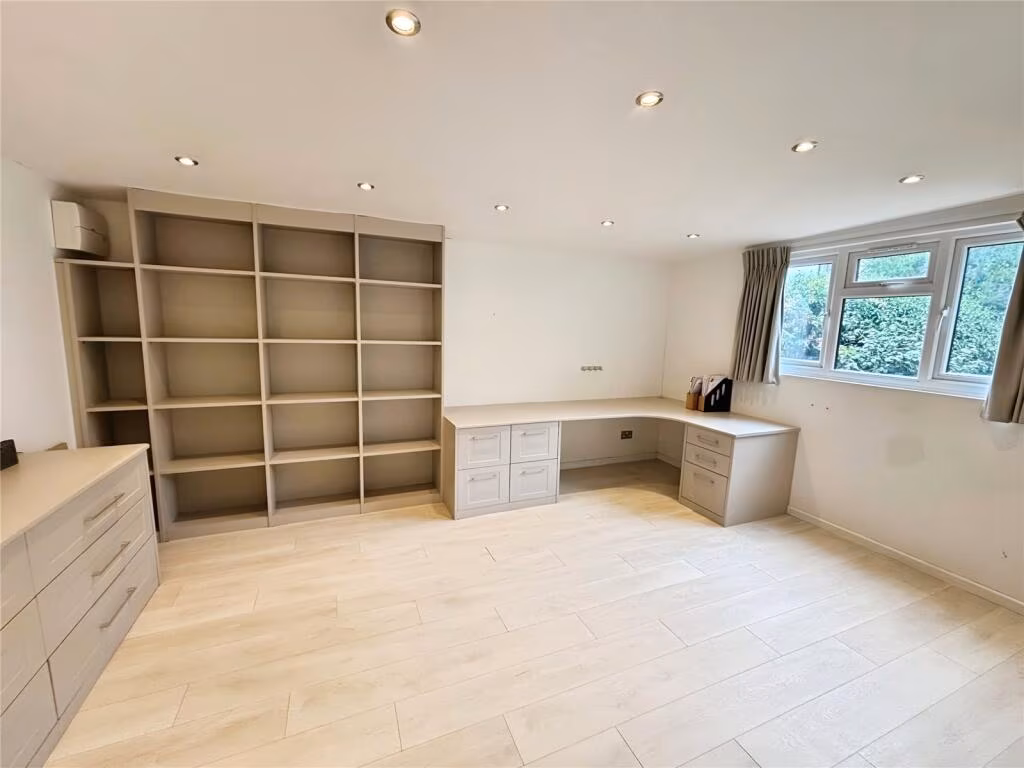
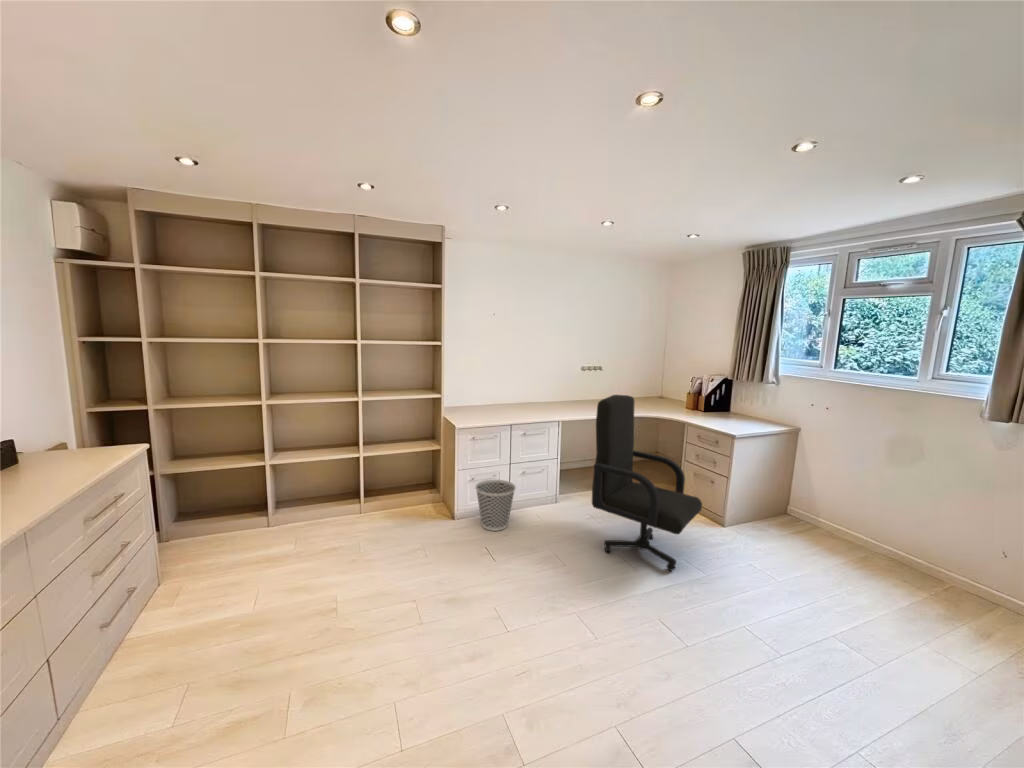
+ wastebasket (495, 505)
+ chair (646, 478)
